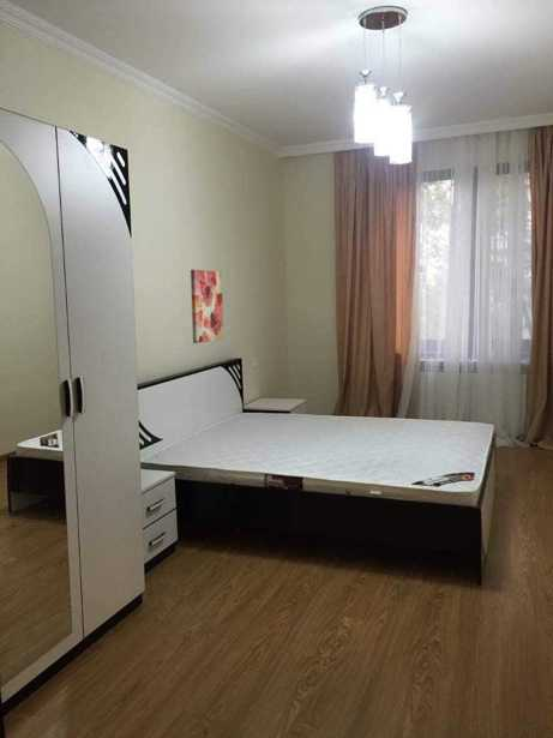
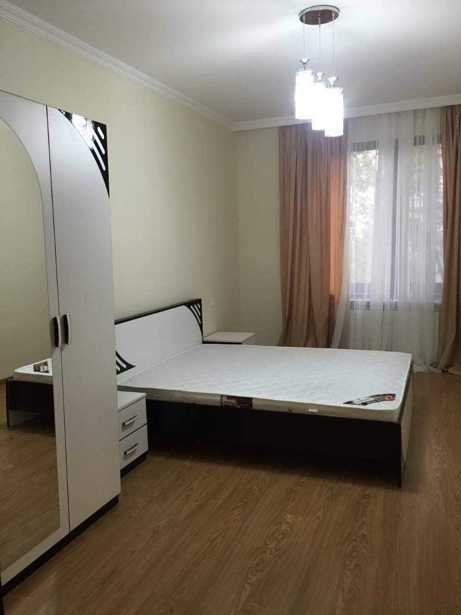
- wall art (208, 306)
